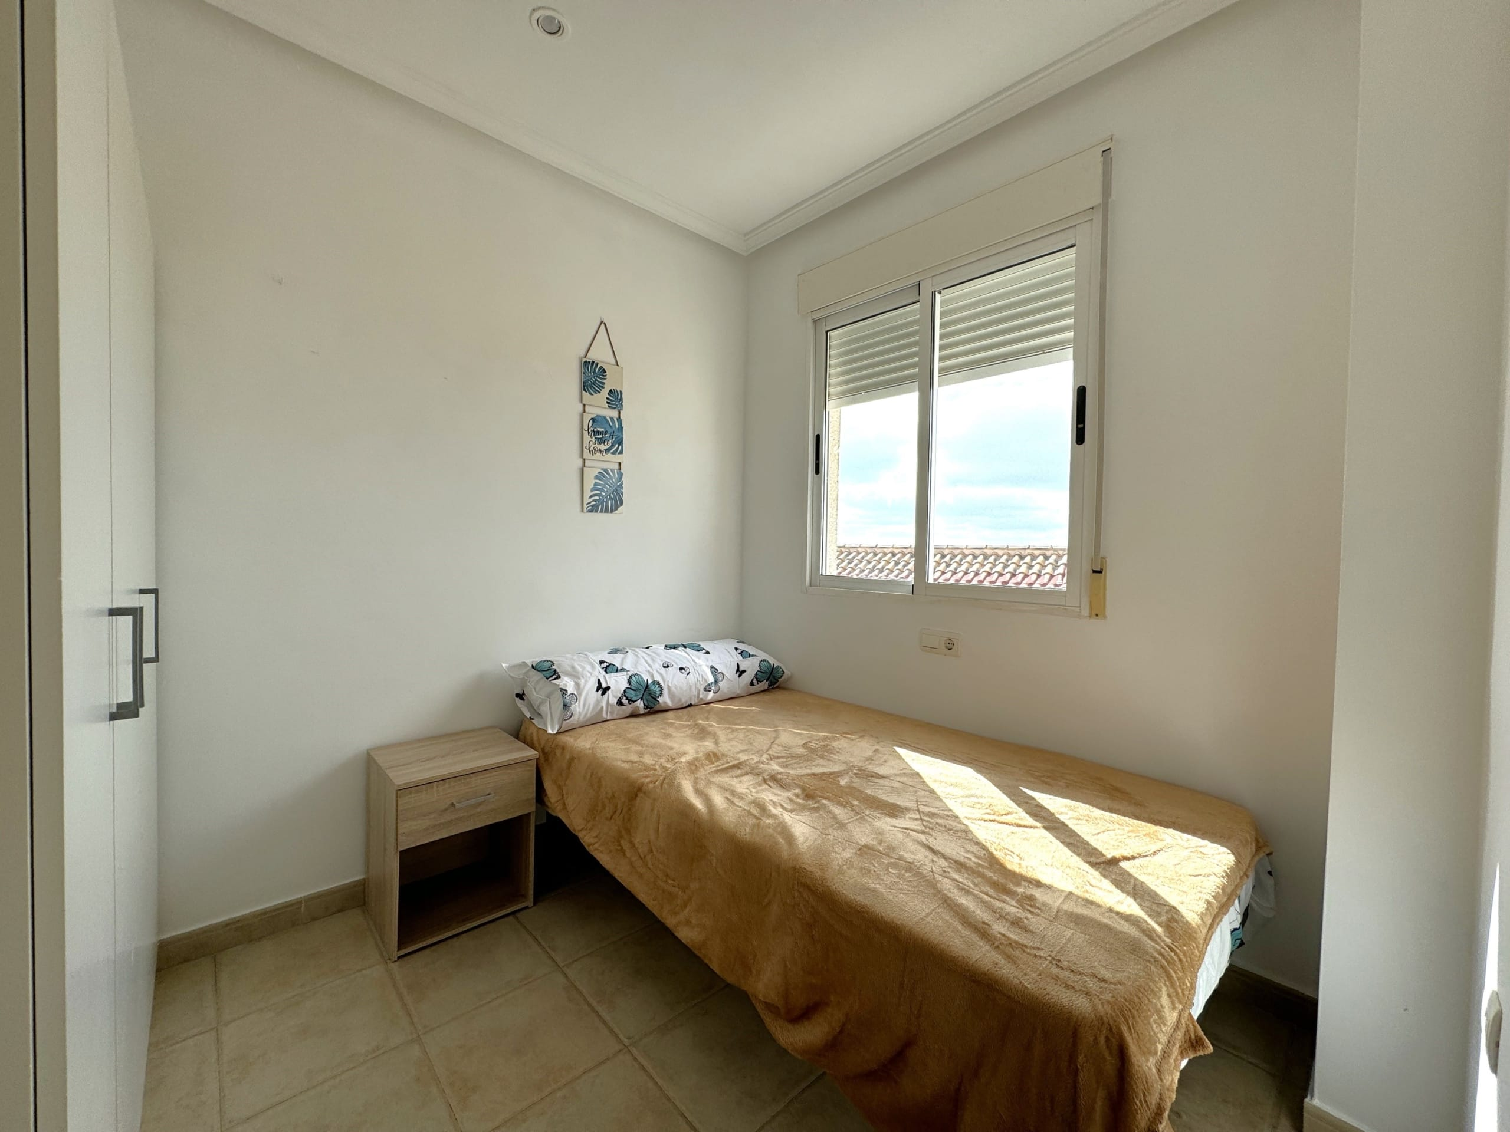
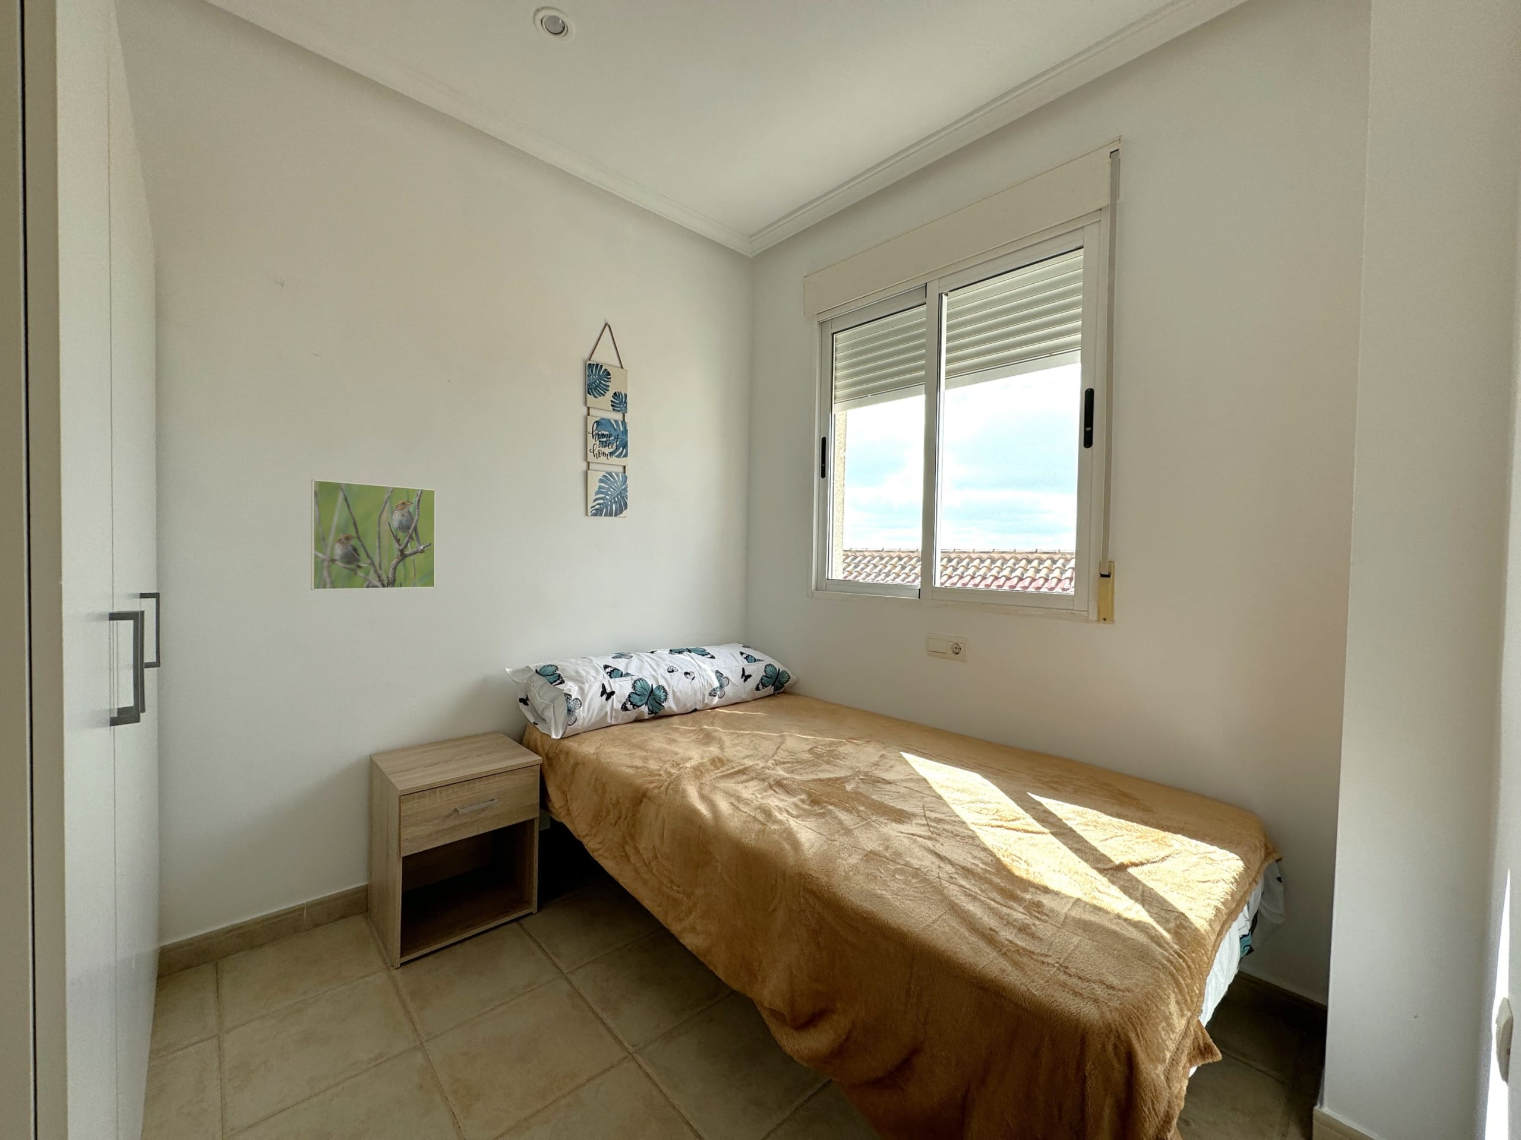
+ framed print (376, 536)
